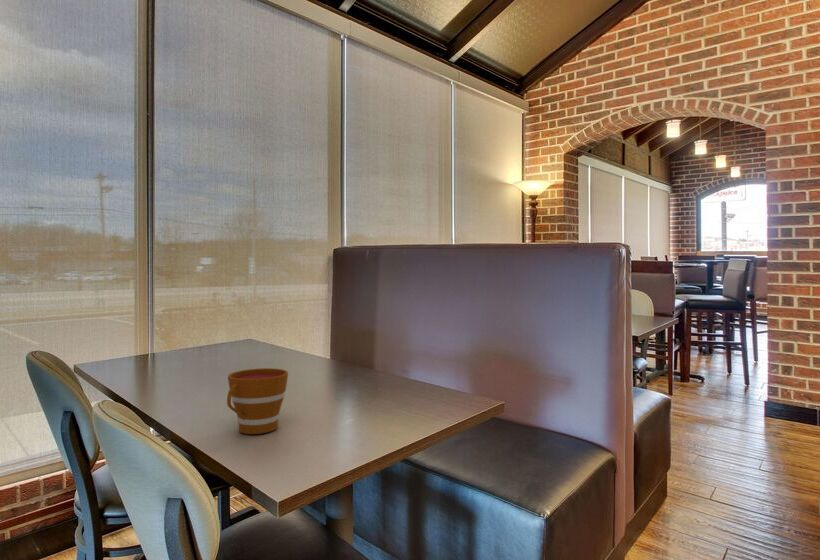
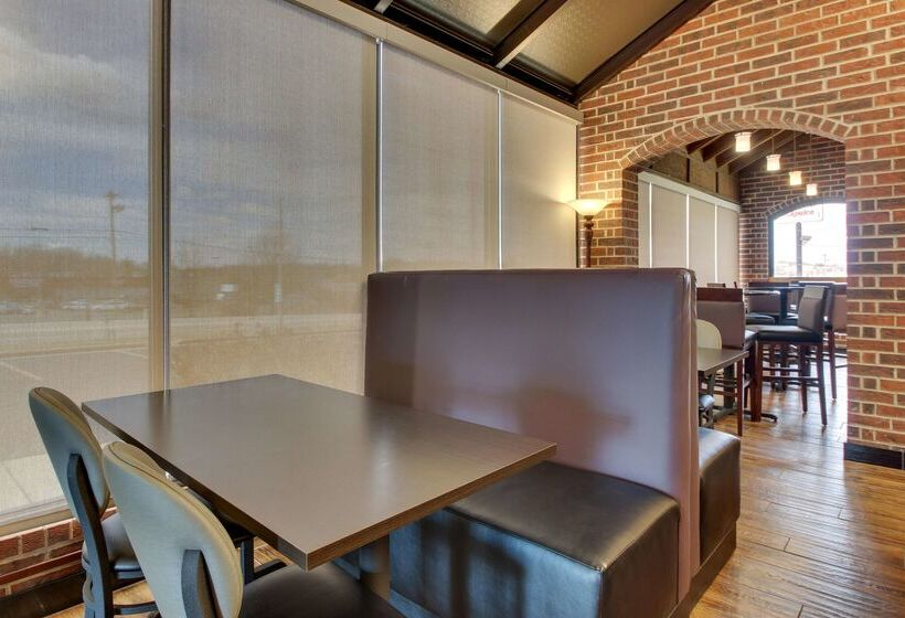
- cup (255, 402)
